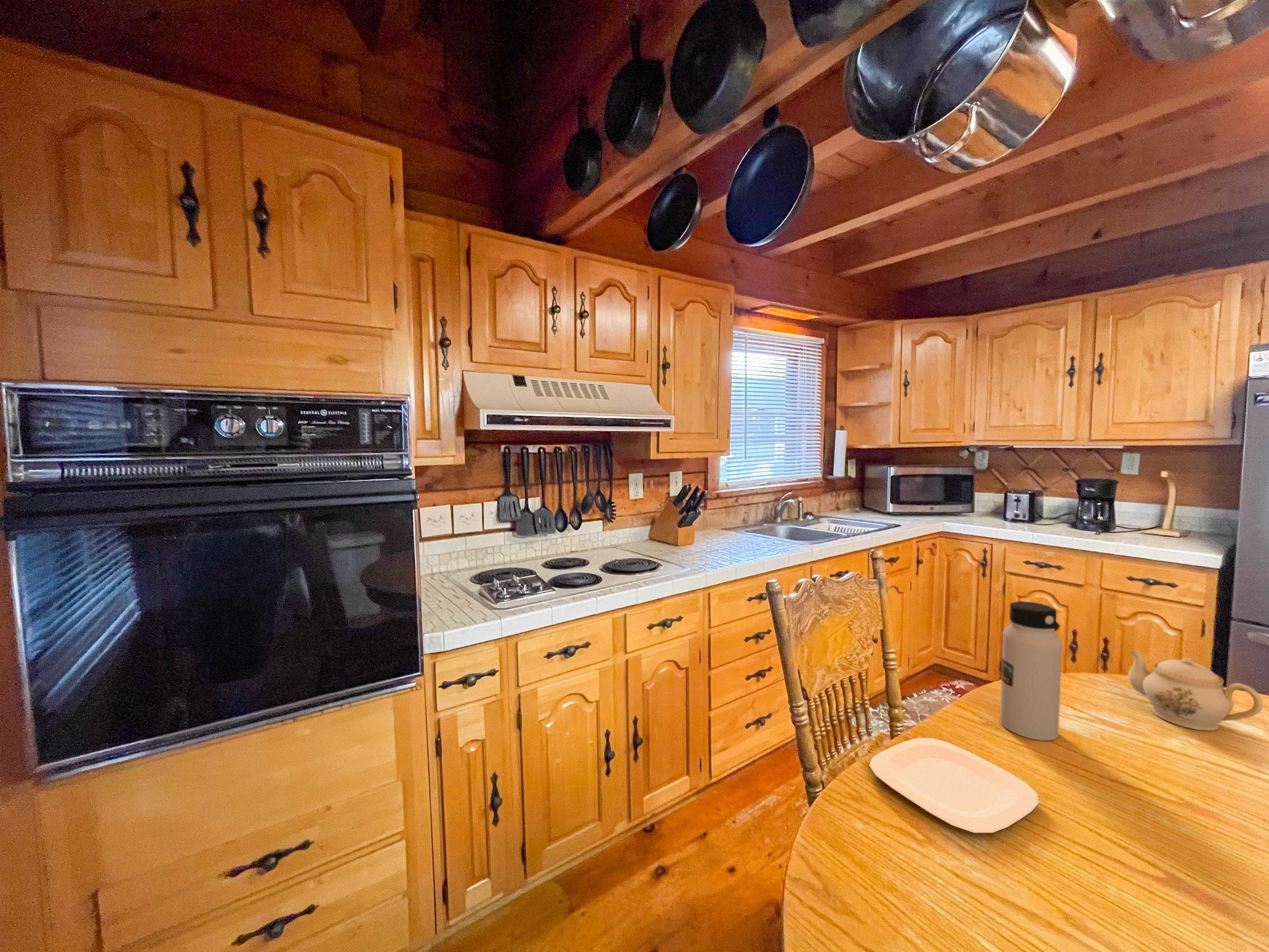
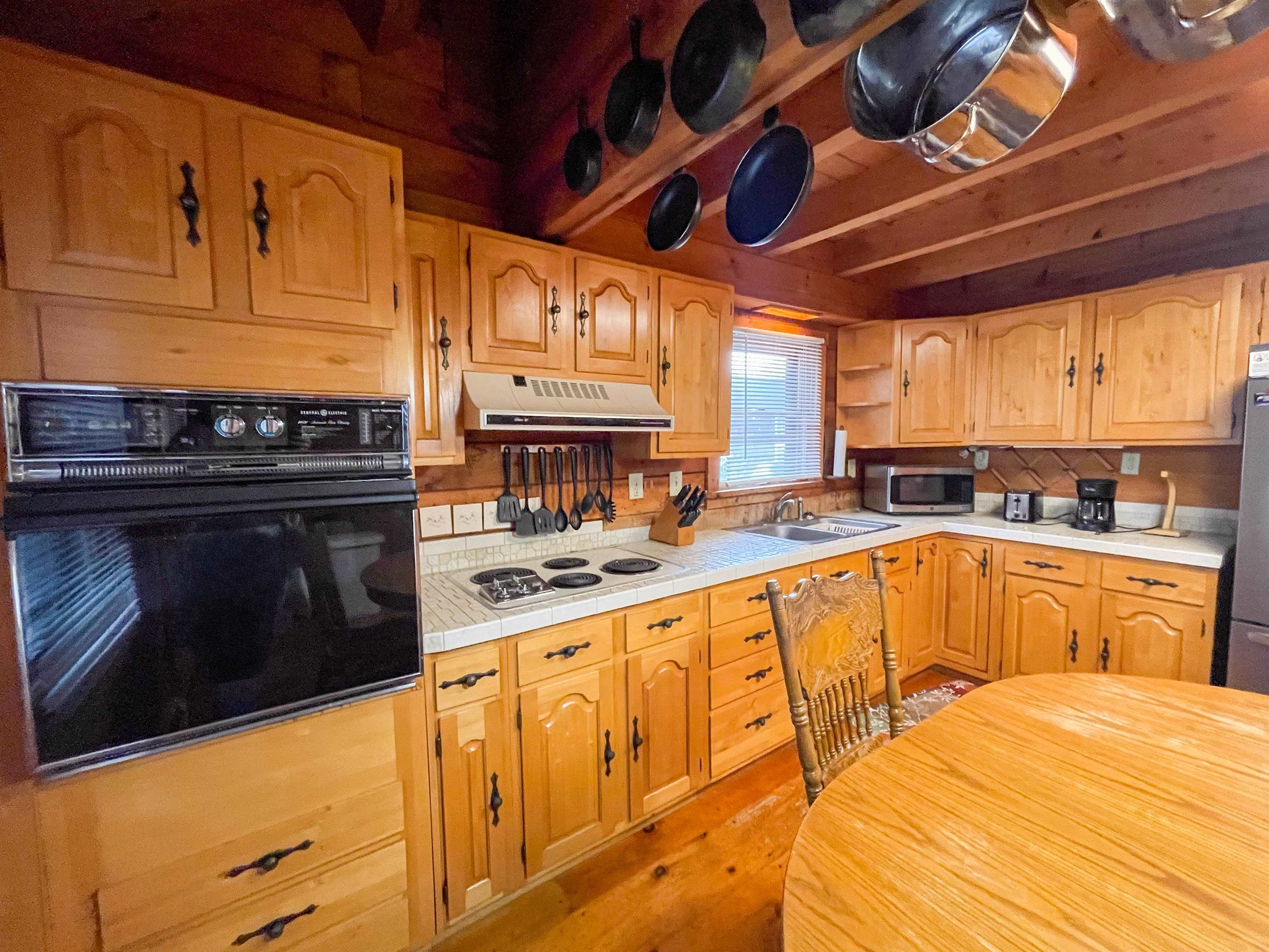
- teapot (1189, 690)
- plate (949, 782)
- water bottle (1030, 667)
